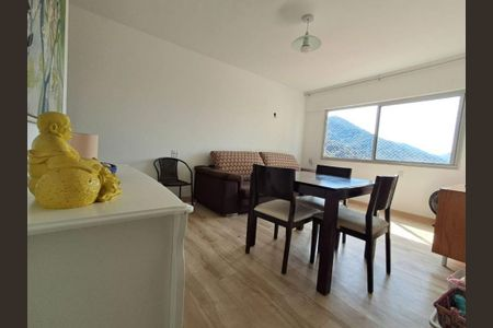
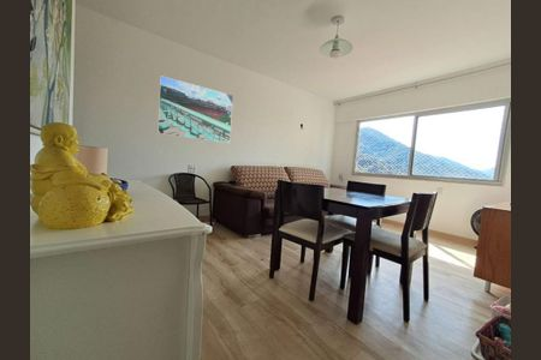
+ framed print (198, 113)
